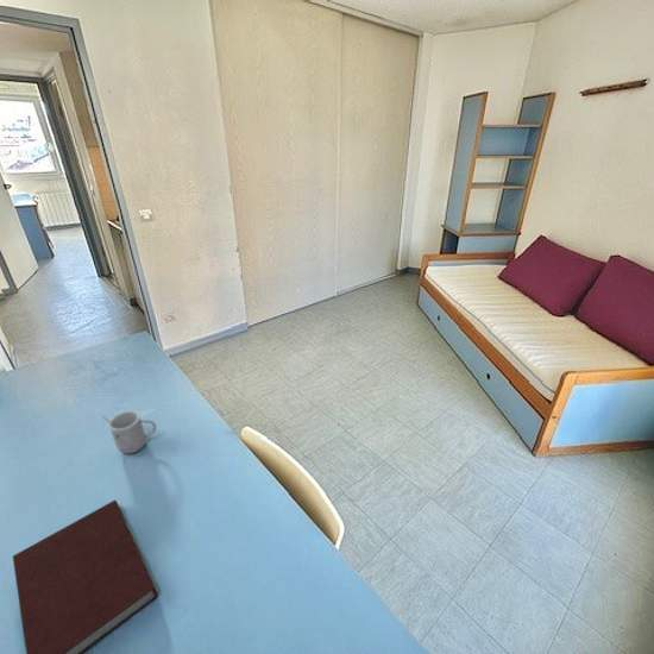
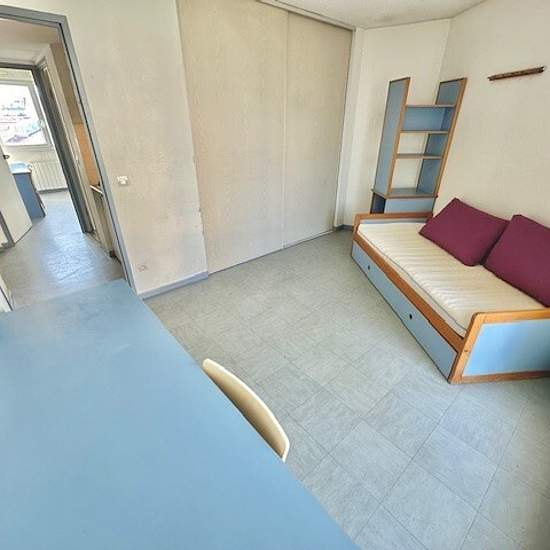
- notebook (83, 576)
- mug (132, 428)
